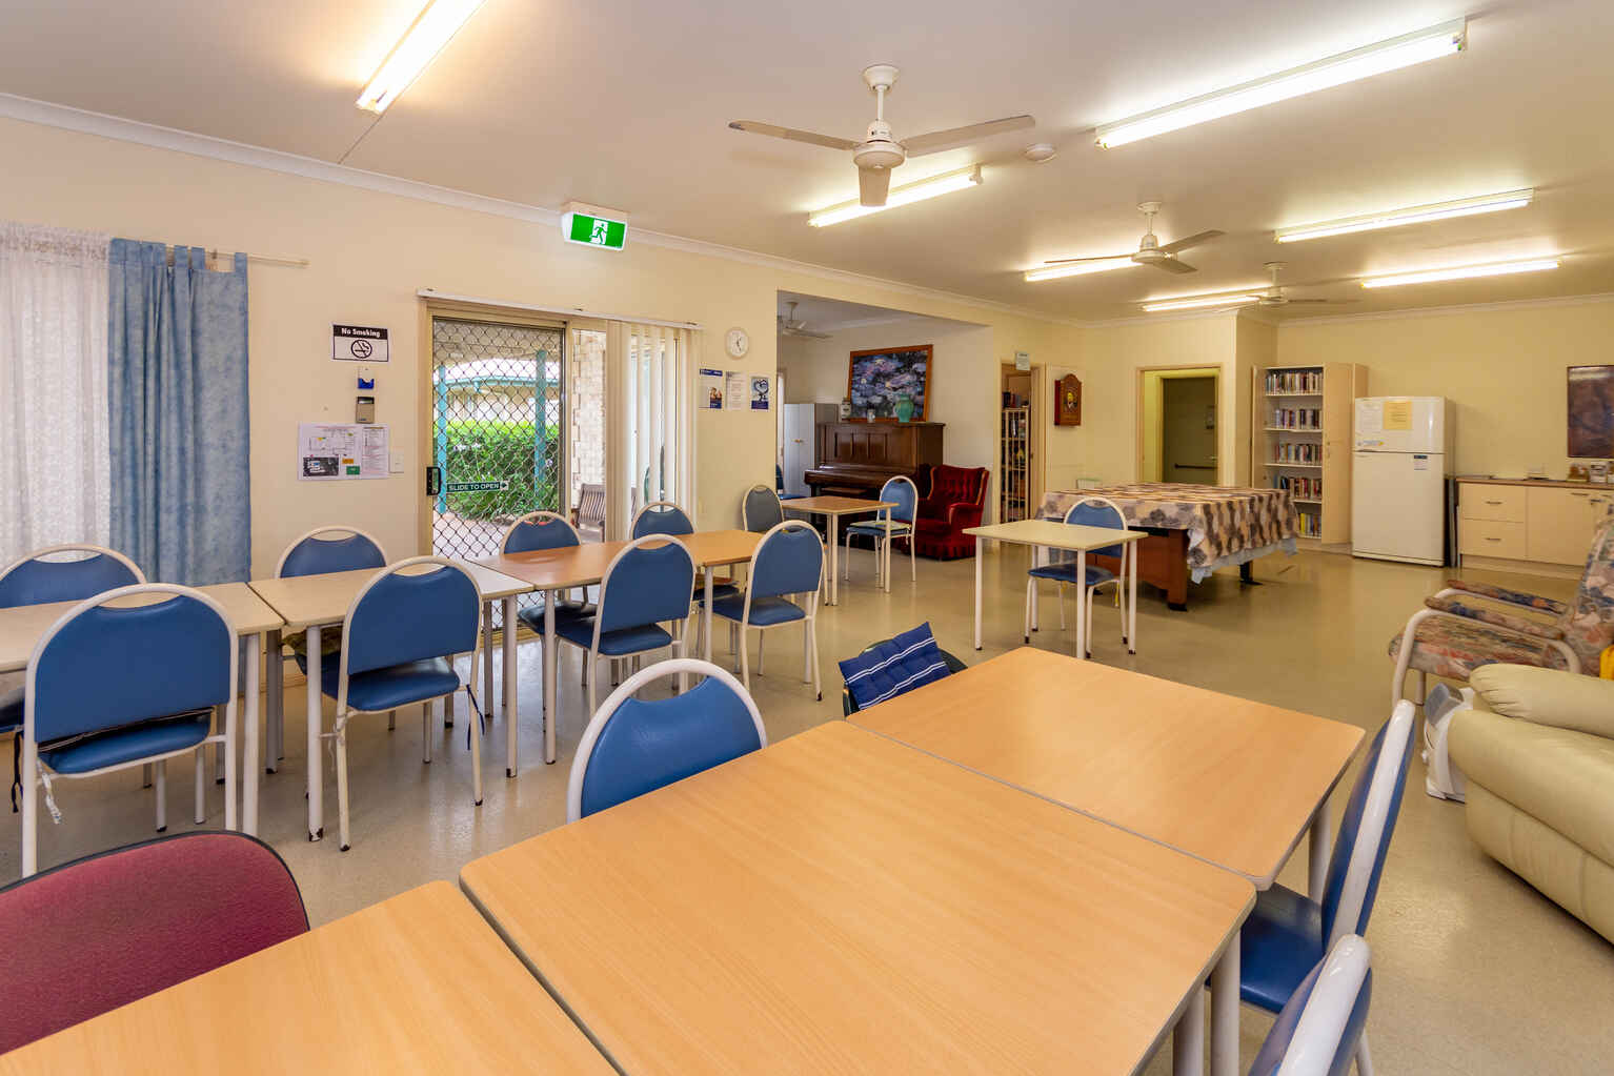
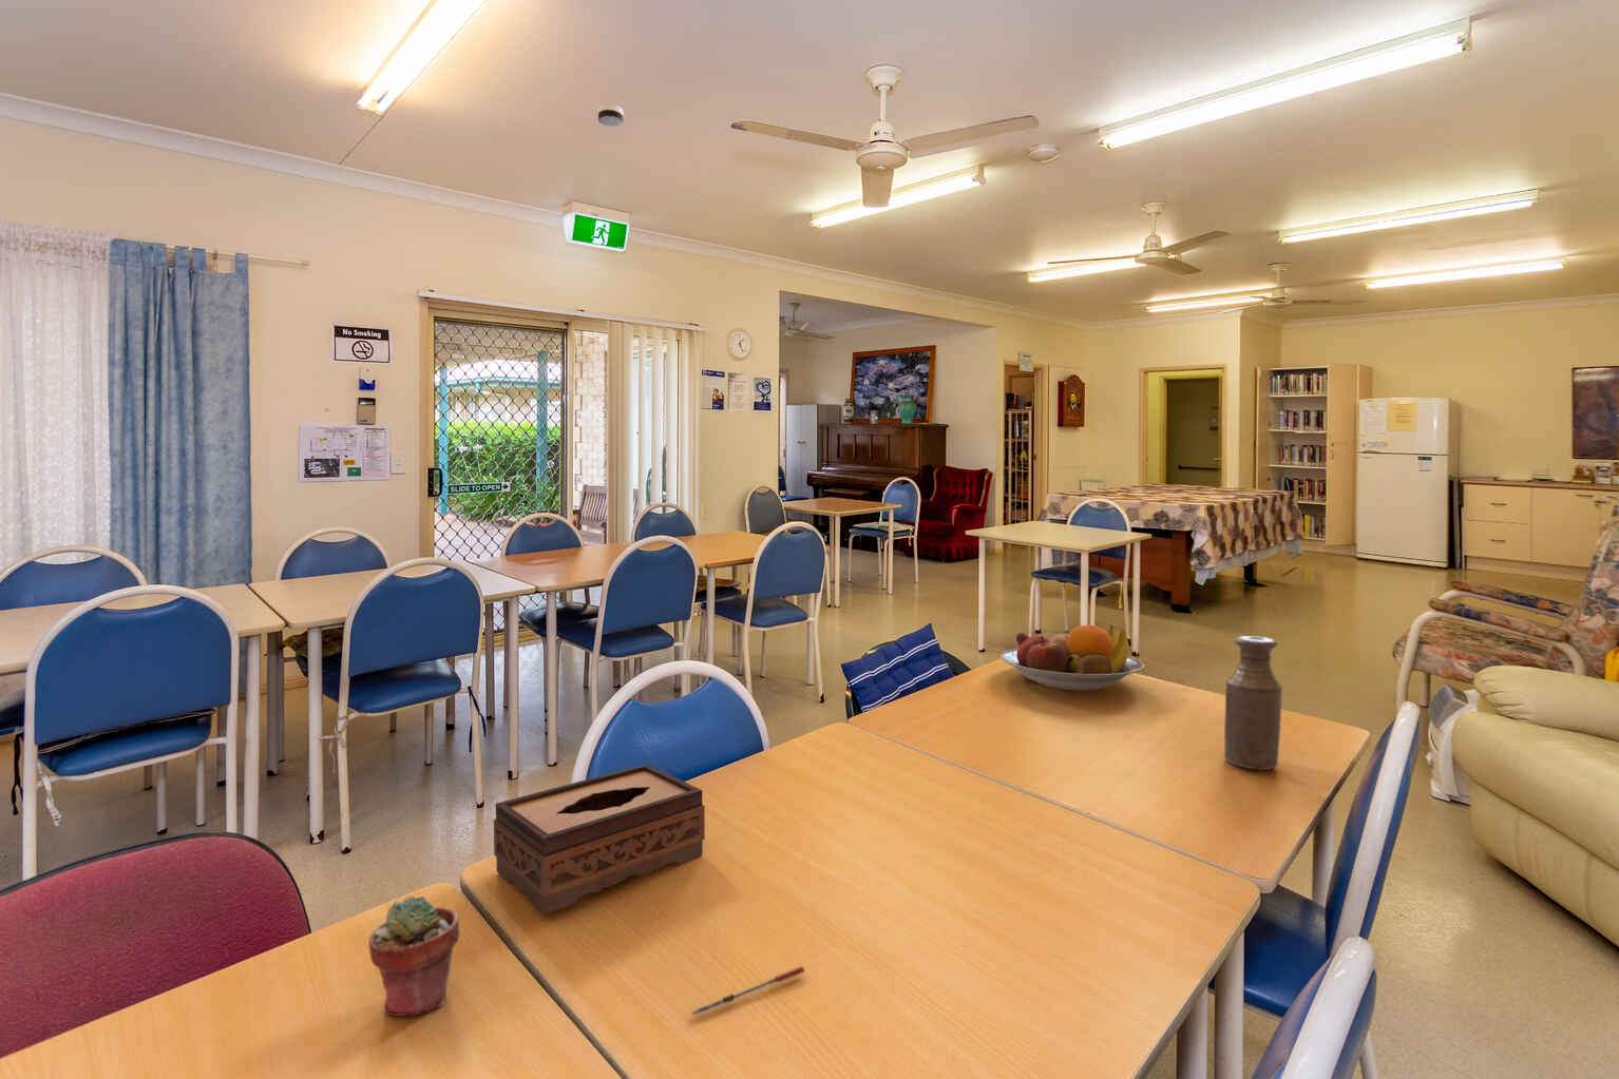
+ bottle (1253, 701)
+ fruit bowl (1070, 654)
+ pen (749, 990)
+ tissue box (601, 829)
+ potted succulent (414, 948)
+ smoke detector (610, 114)
